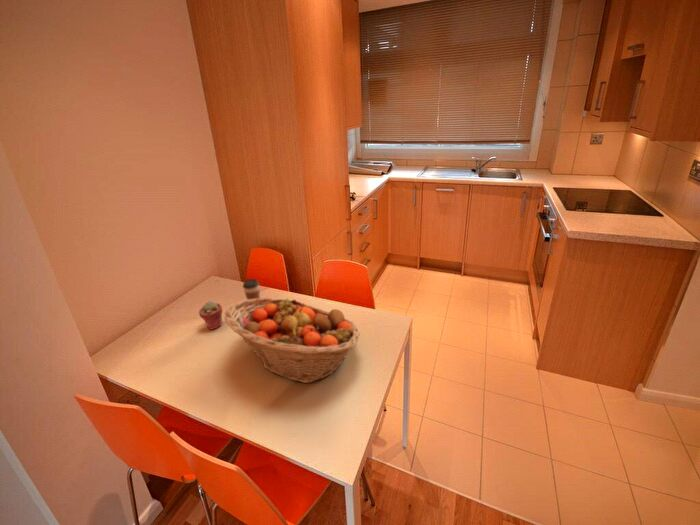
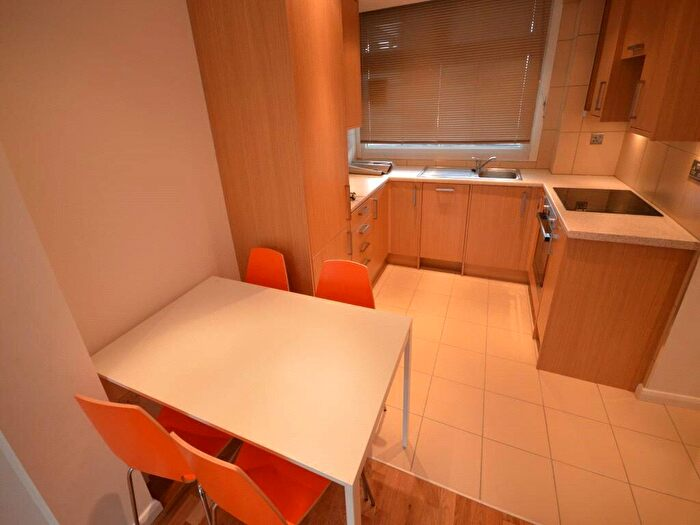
- coffee cup (252, 293)
- potted succulent (211, 313)
- fruit basket (293, 330)
